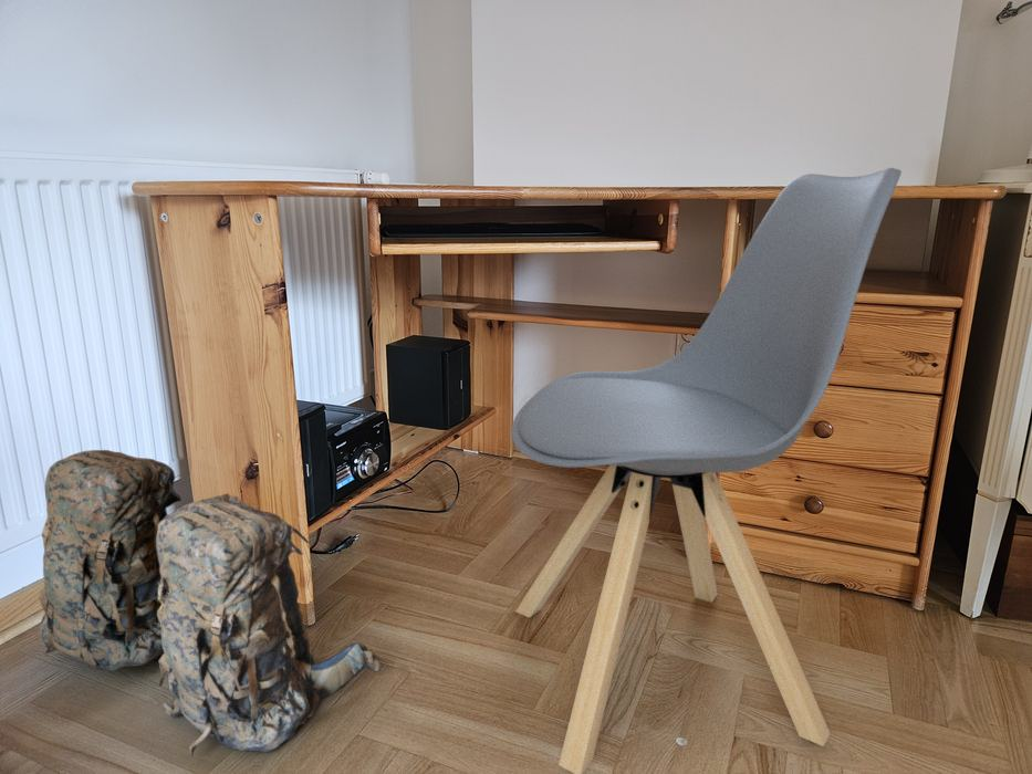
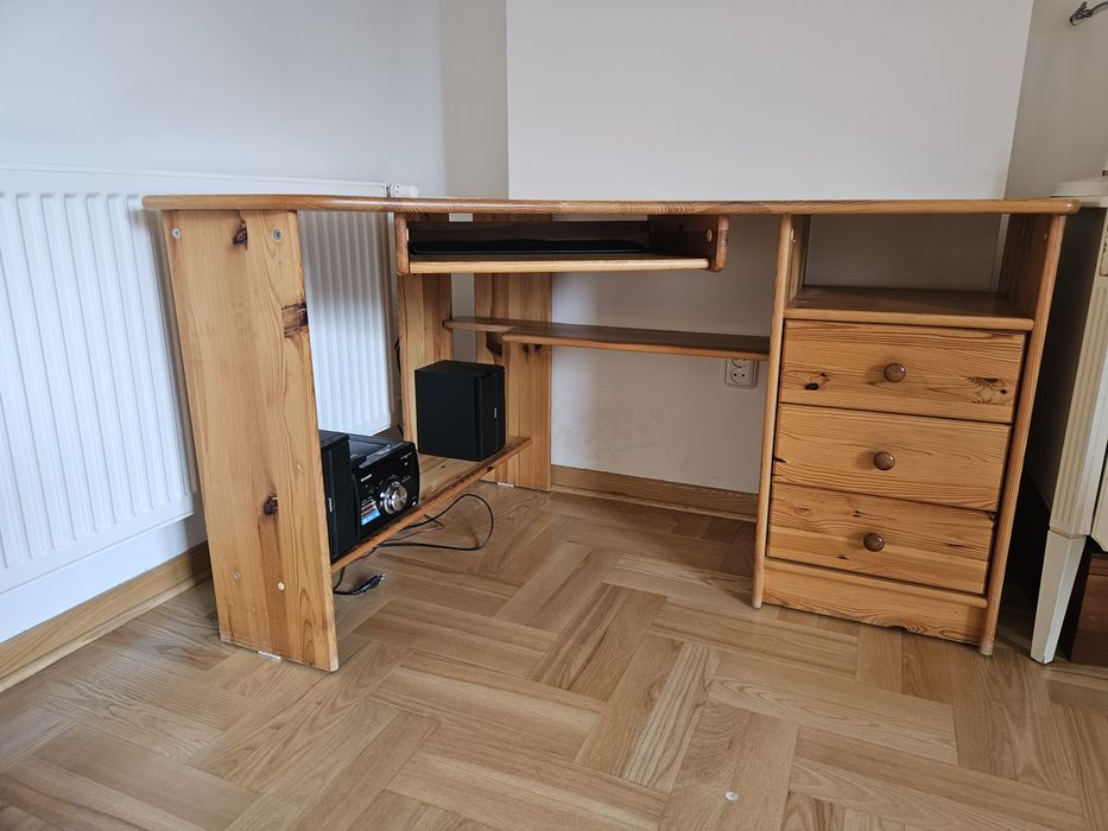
- backpack (183, 577)
- chair (679, 439)
